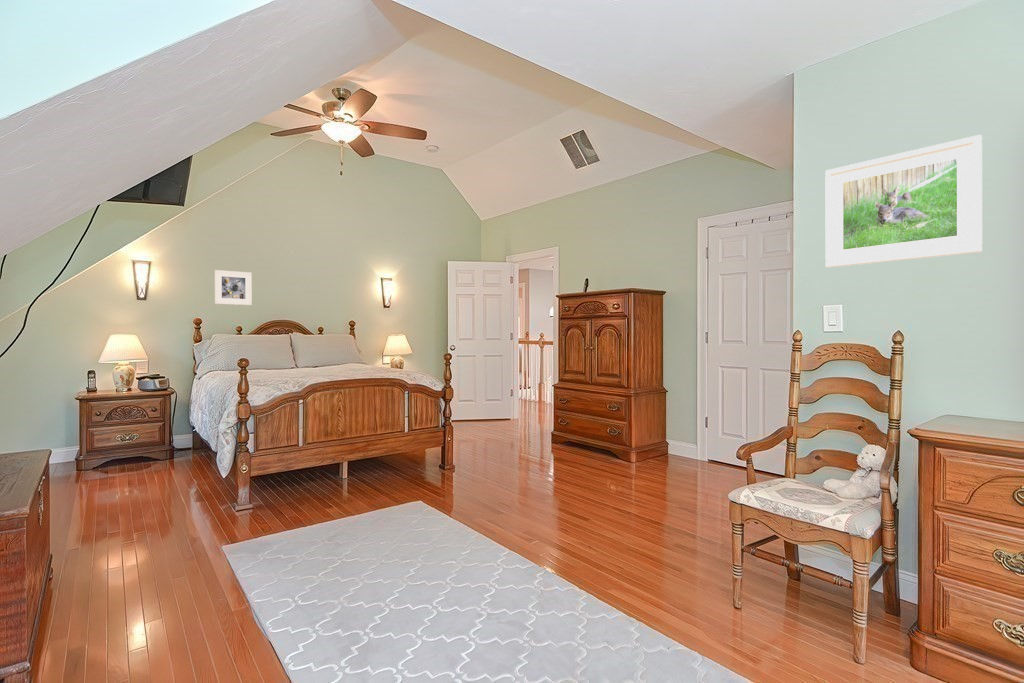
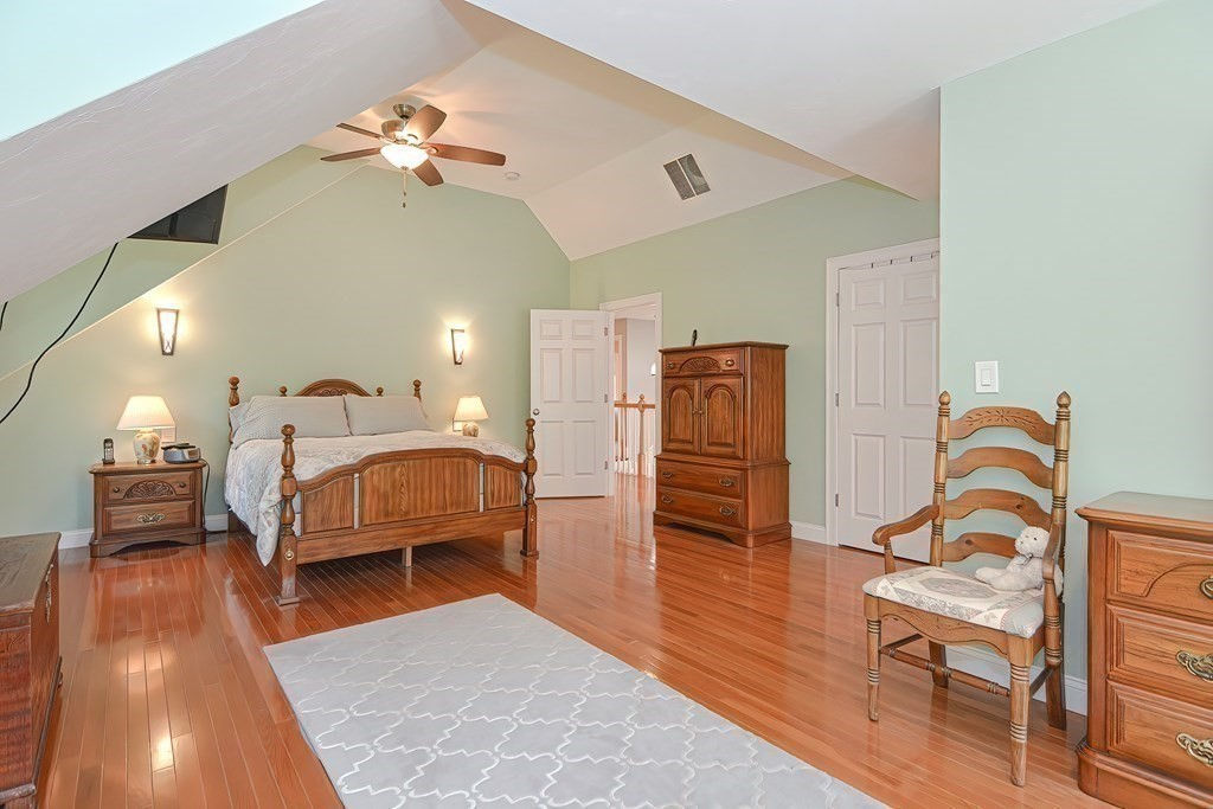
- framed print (896, 207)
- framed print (233, 287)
